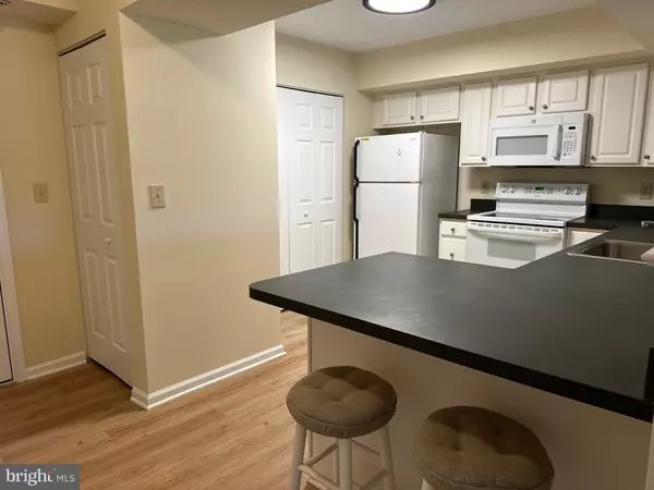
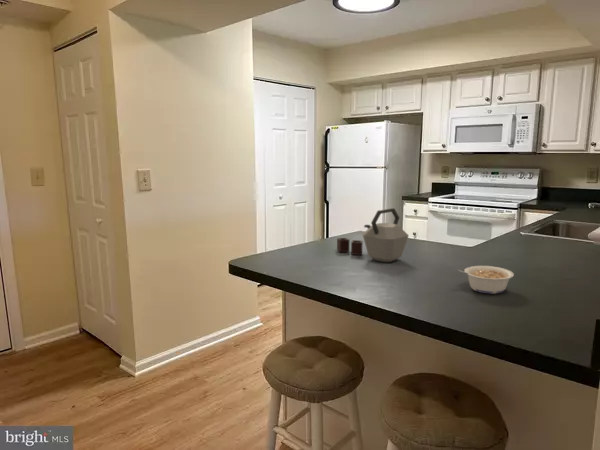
+ legume (487, 279)
+ kettle (368, 232)
